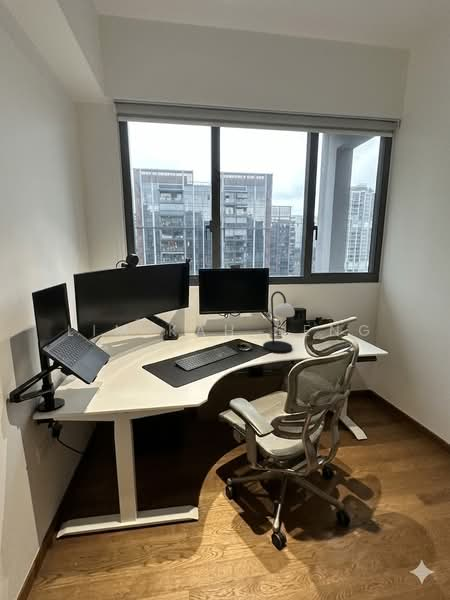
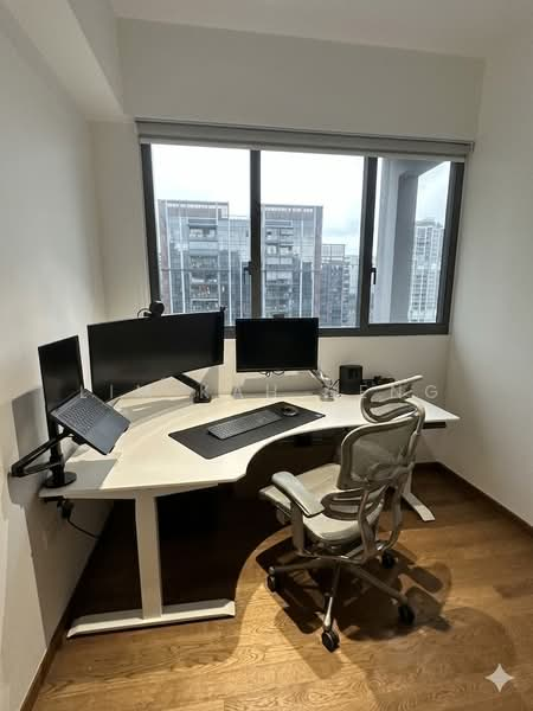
- table lamp (280, 316)
